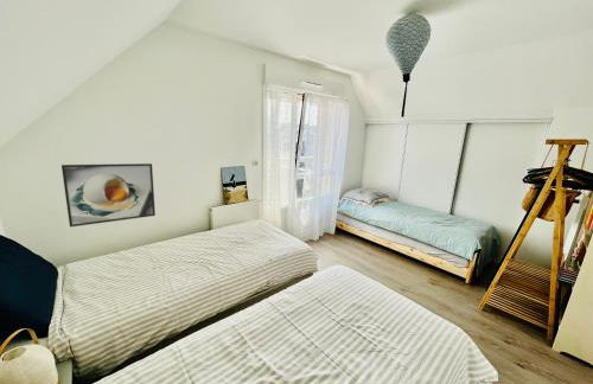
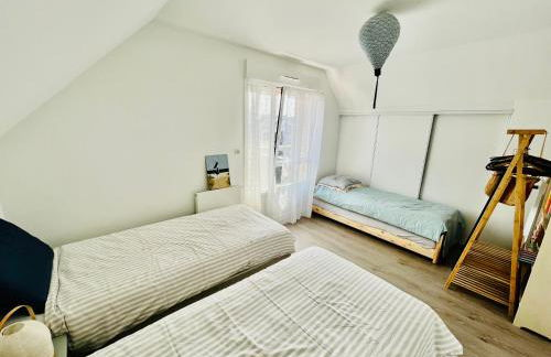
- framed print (113, 192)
